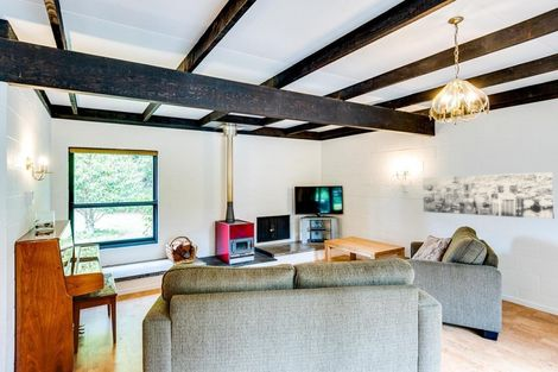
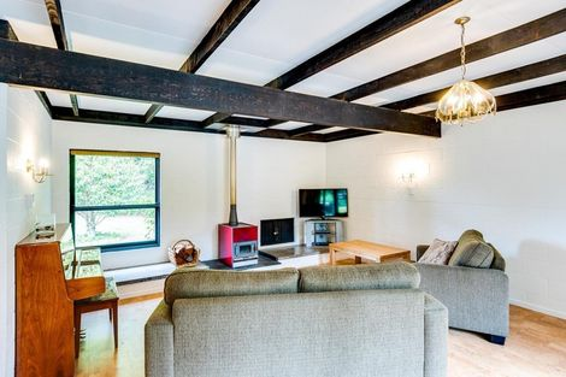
- wall art (477, 195)
